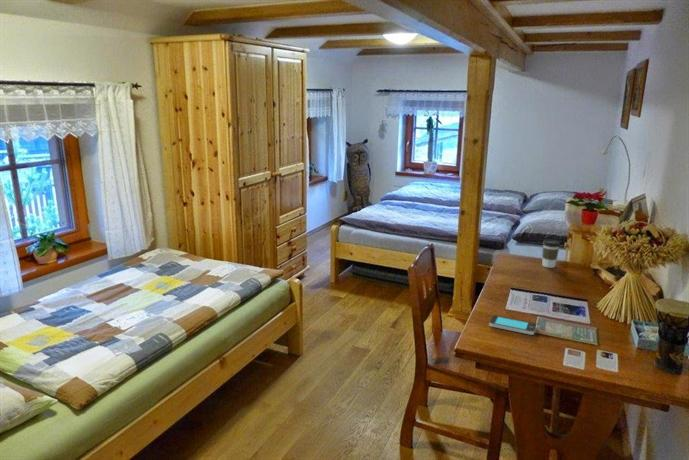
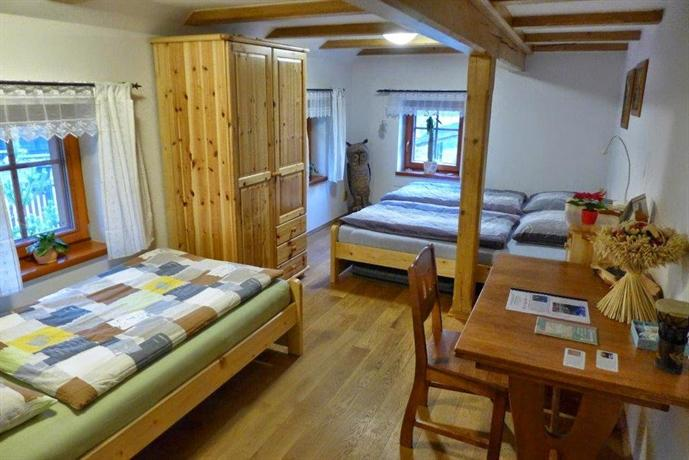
- smartphone (512, 324)
- coffee cup (550, 253)
